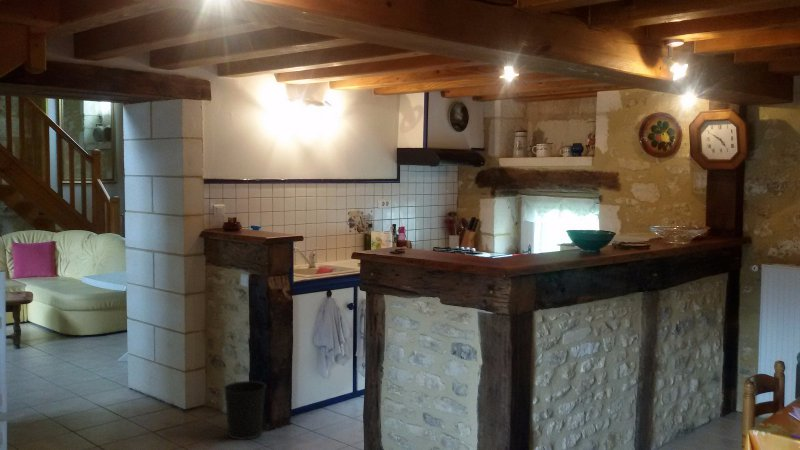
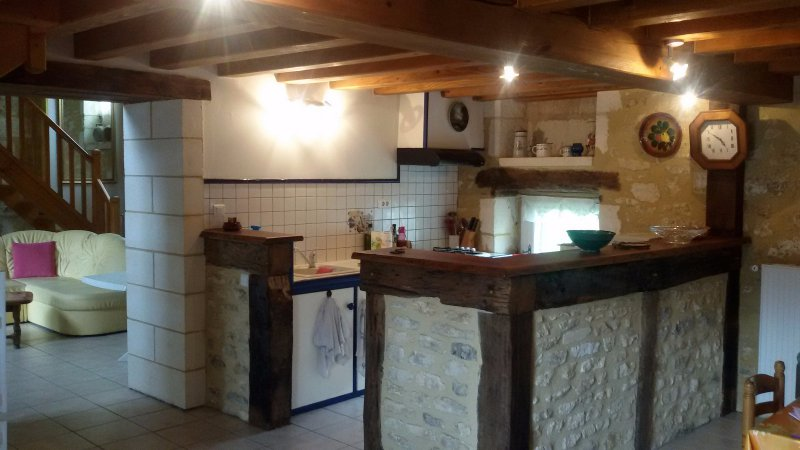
- wastebasket (245, 410)
